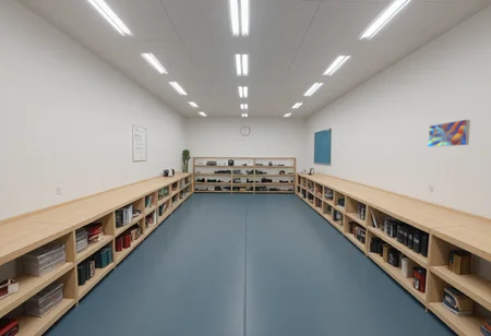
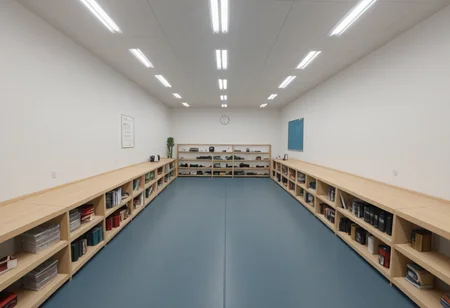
- map (446, 134)
